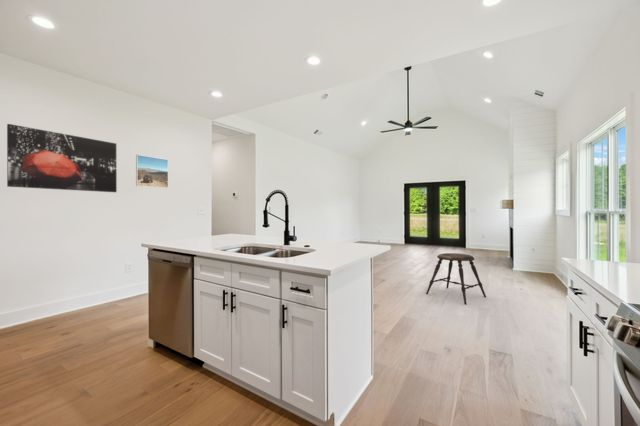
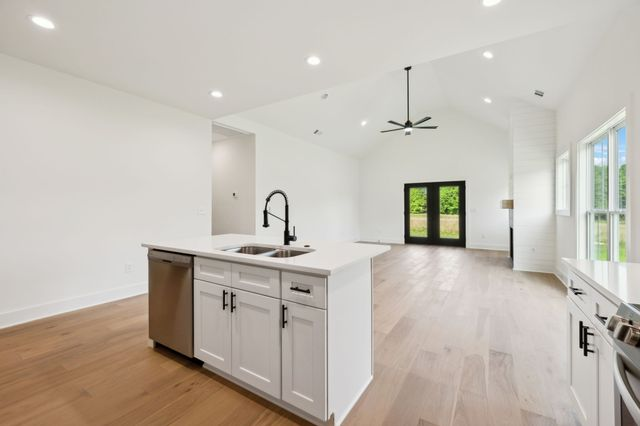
- stool (459, 274)
- wall art (68, 162)
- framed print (152, 172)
